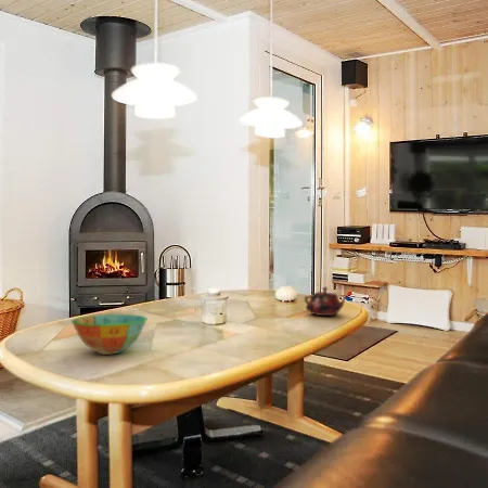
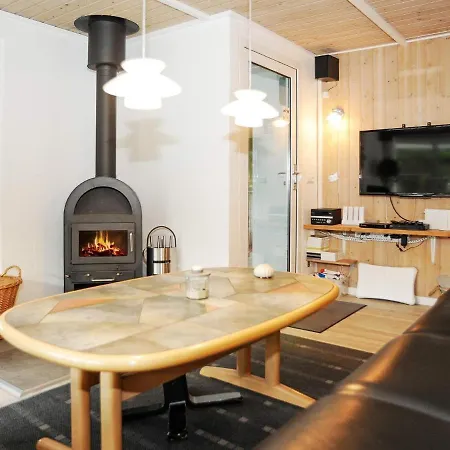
- teapot (325, 300)
- bowl (110, 335)
